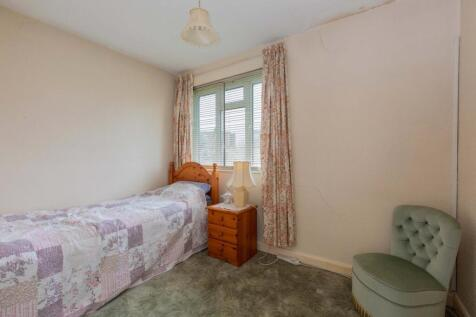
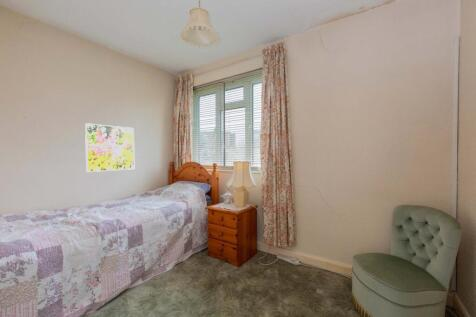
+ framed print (111, 148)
